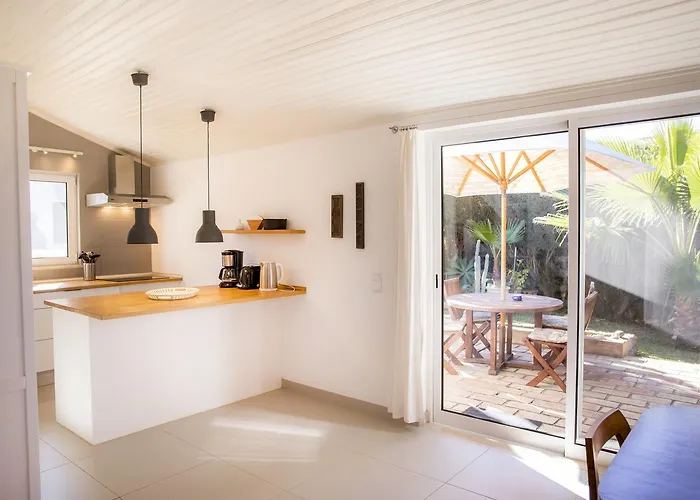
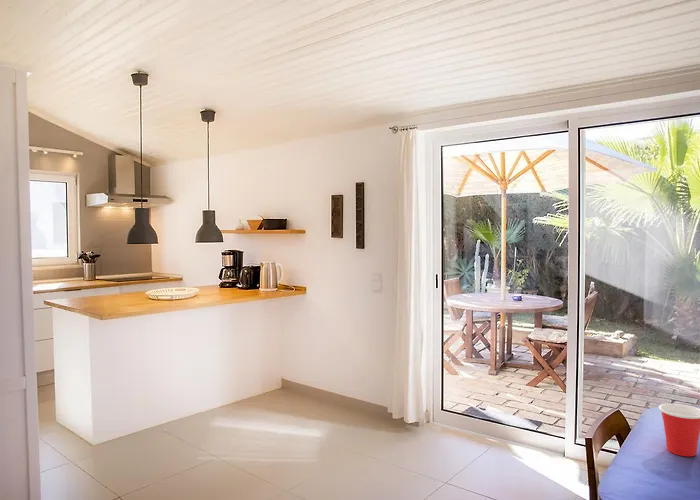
+ cup (681, 430)
